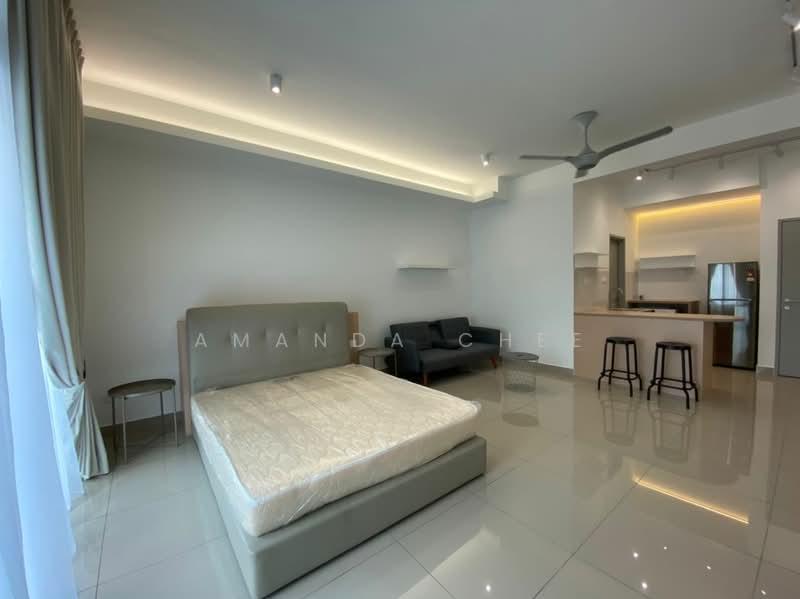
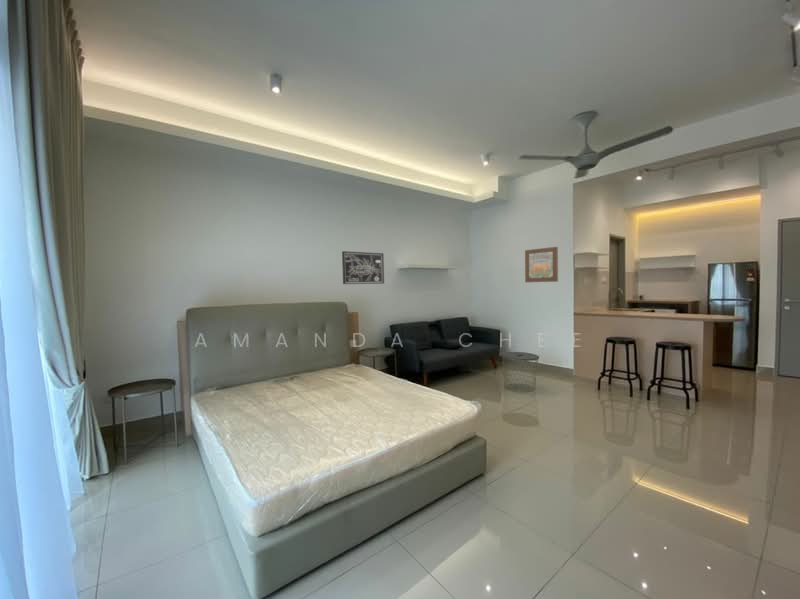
+ wall art (540, 265)
+ wall art (363, 268)
